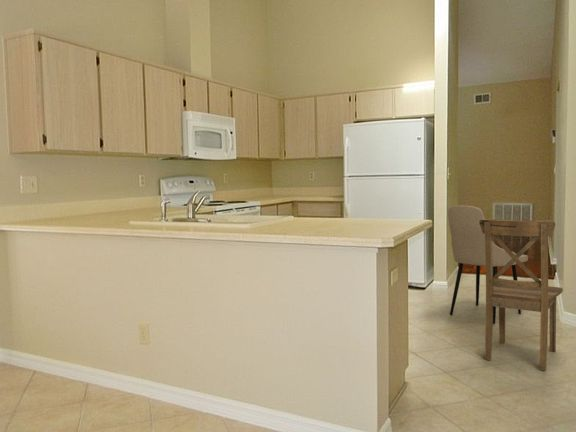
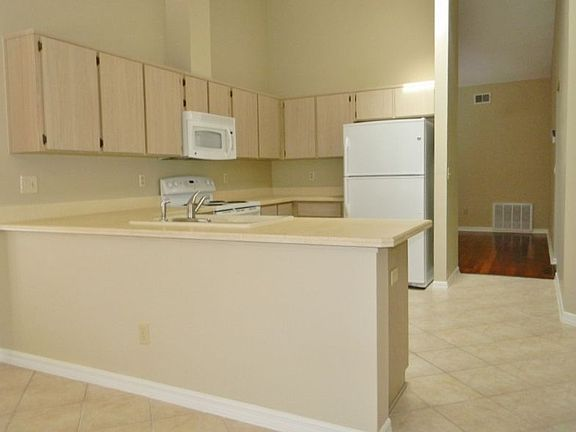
- dining chair (482, 259)
- dining chair (521, 287)
